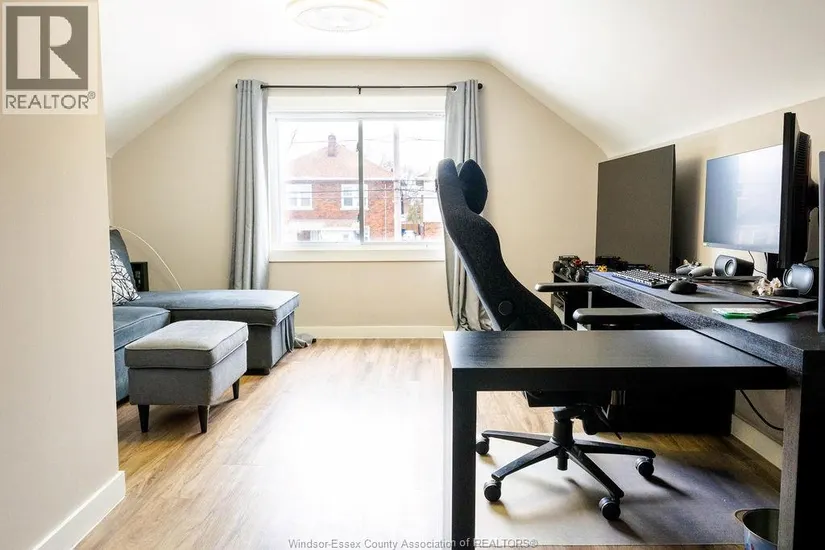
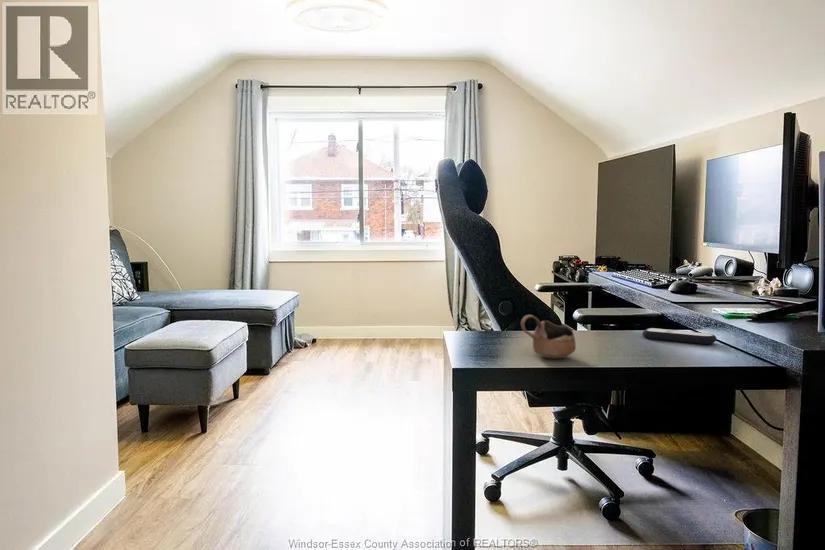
+ cup (548, 335)
+ remote control (678, 335)
